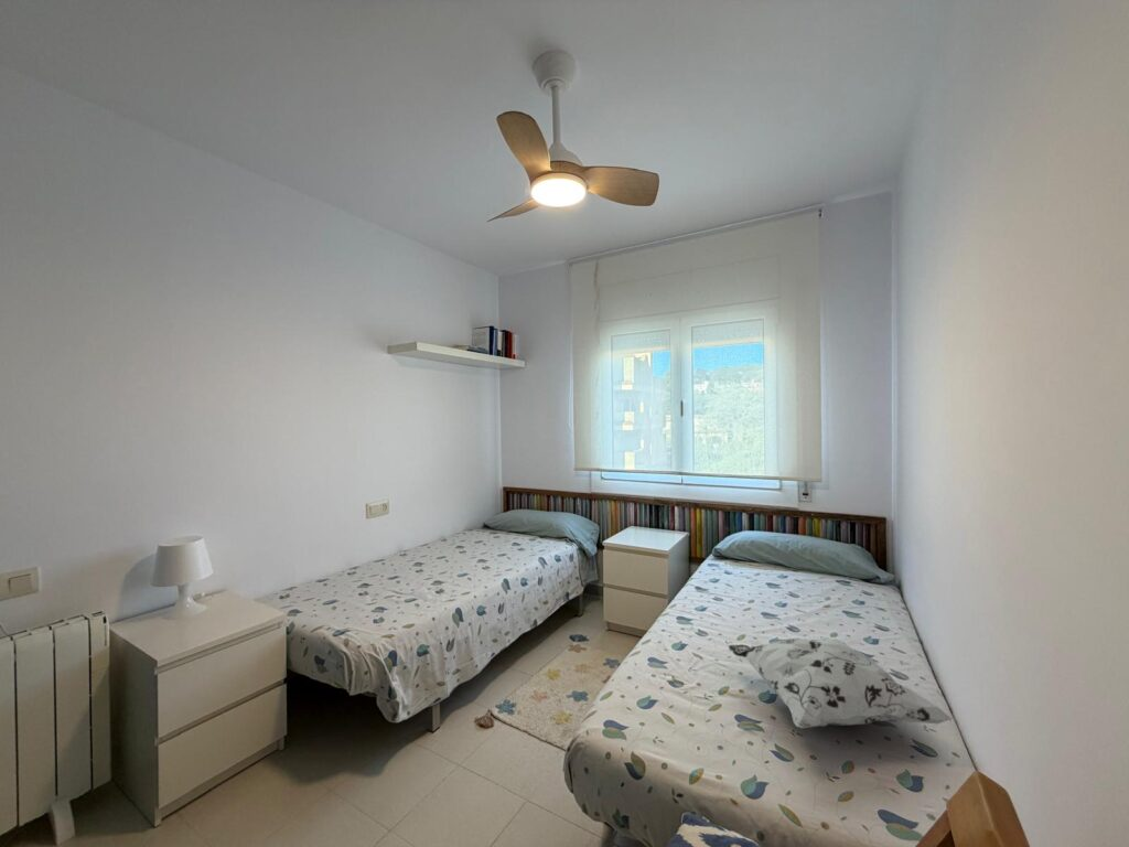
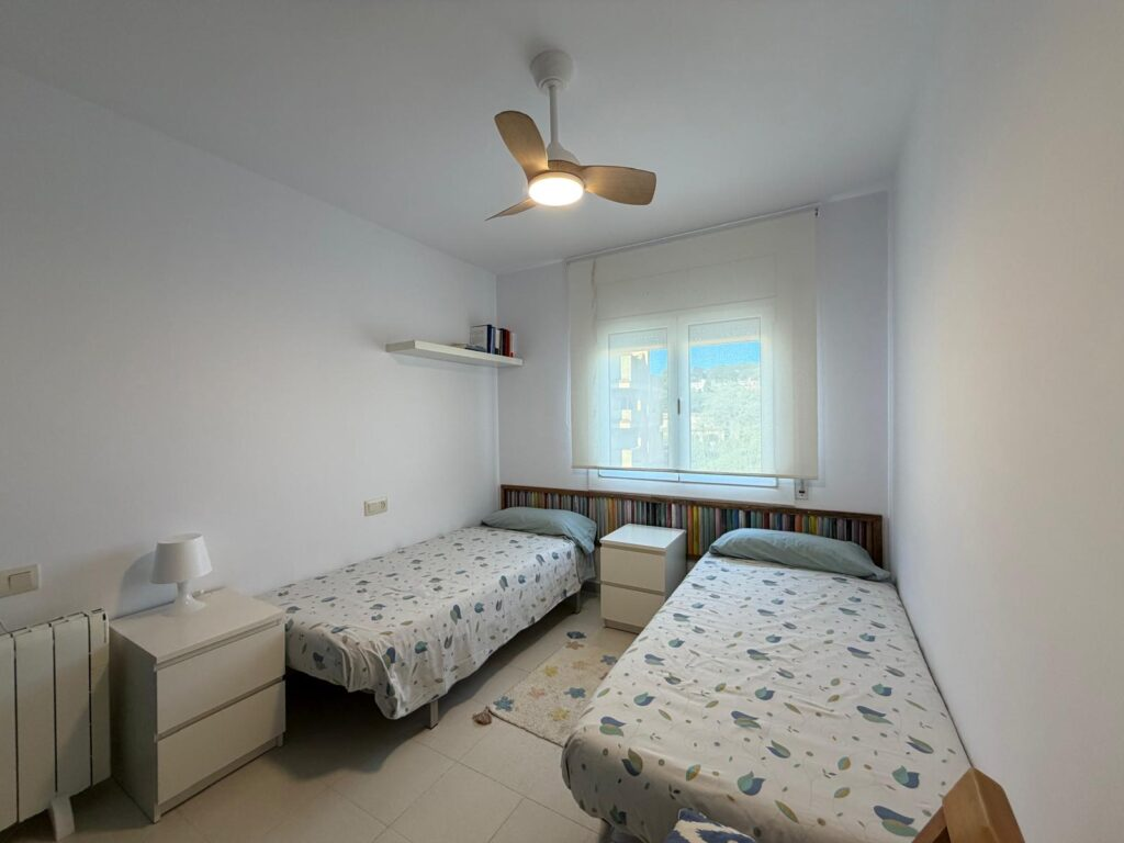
- decorative pillow (824, 677)
